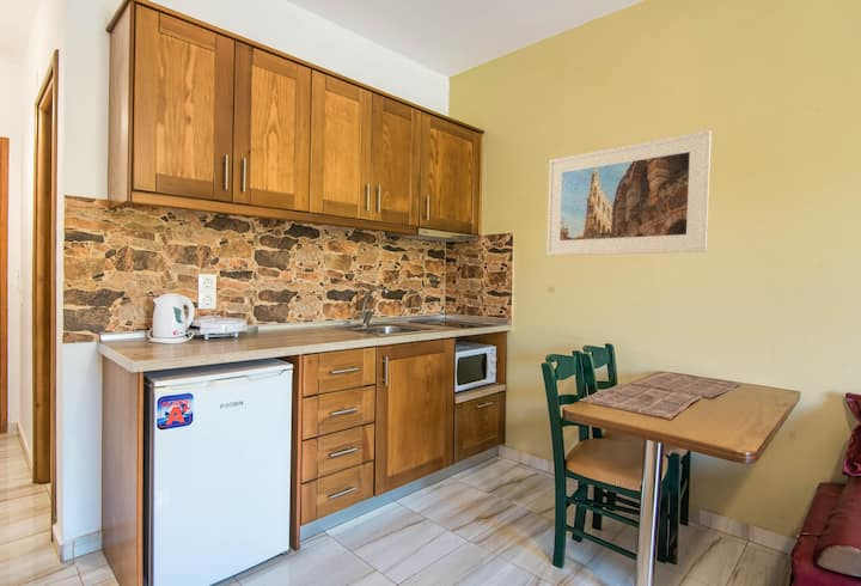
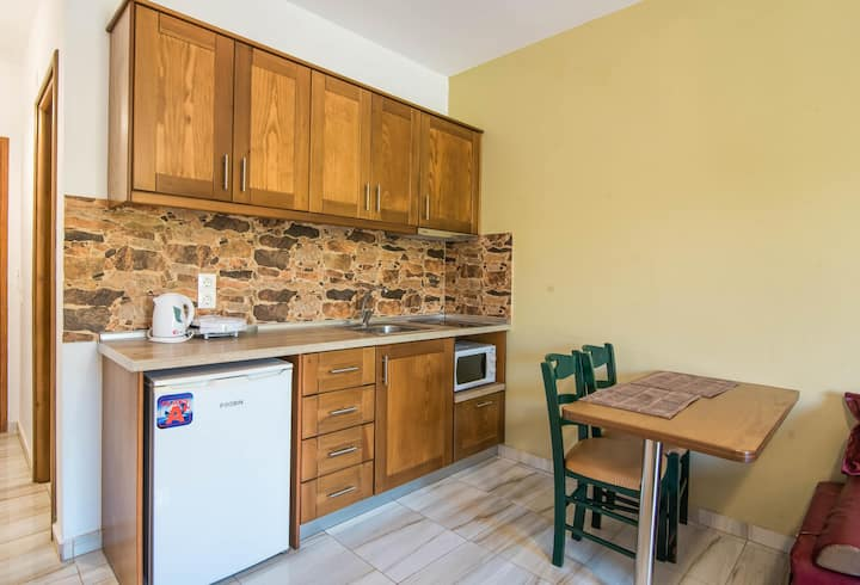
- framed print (618, 200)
